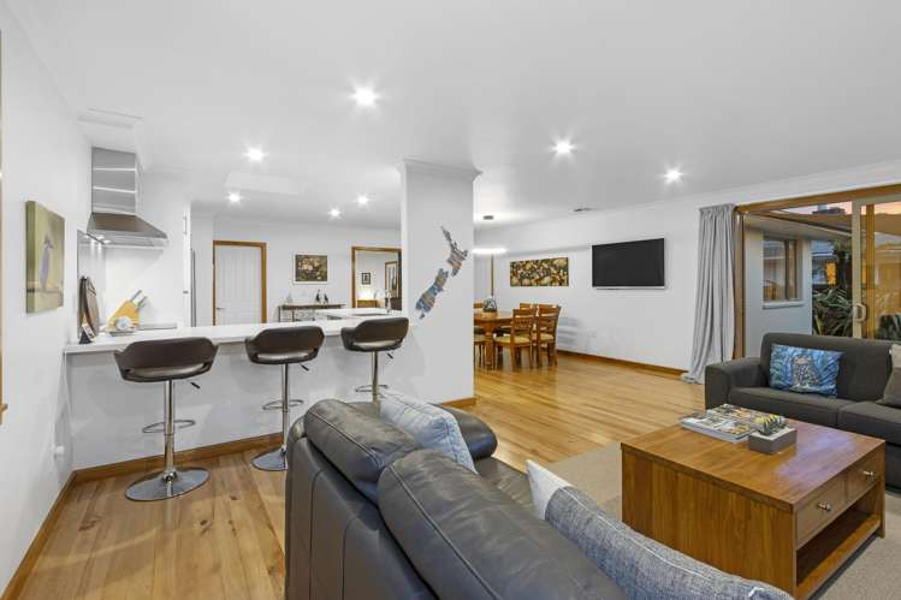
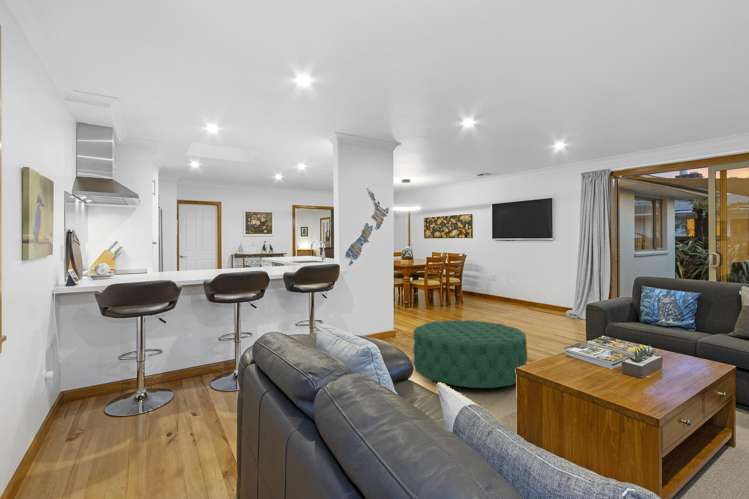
+ ottoman (468, 350)
